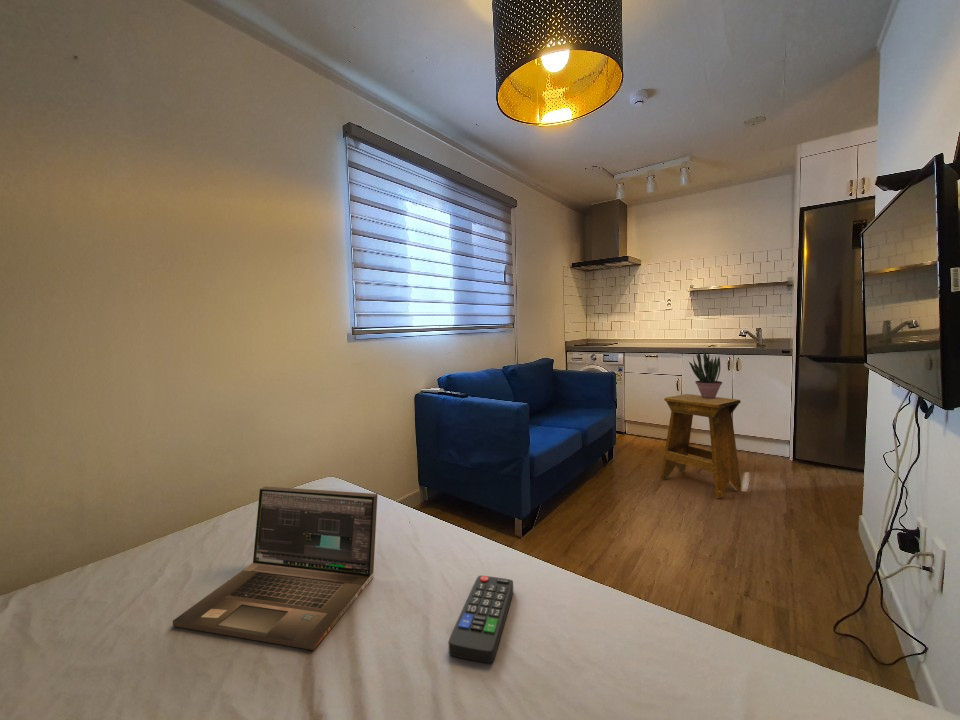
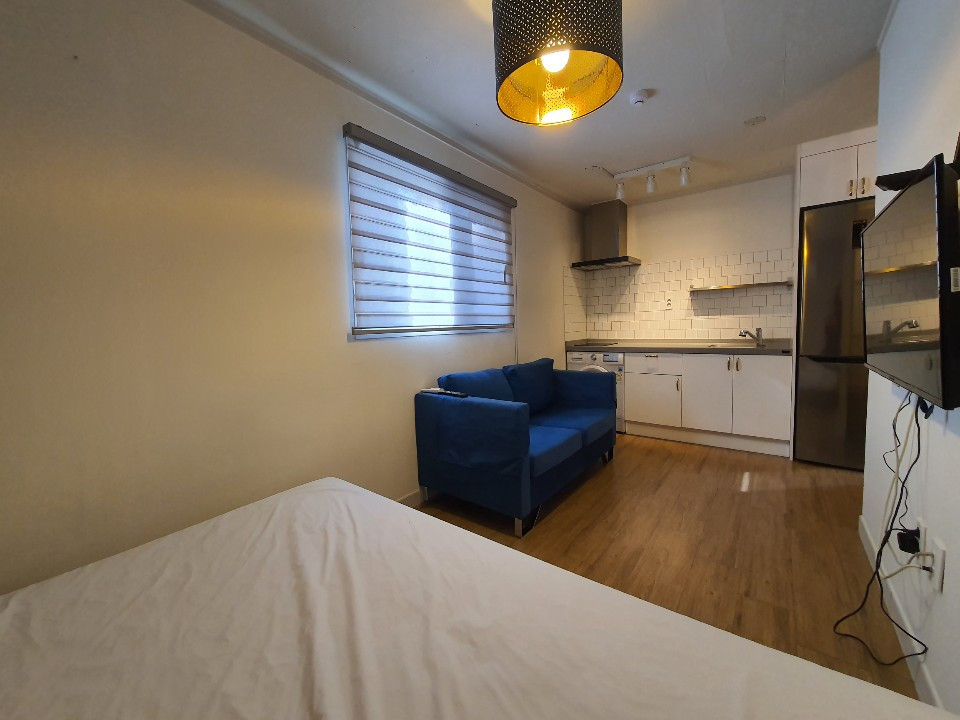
- remote control (484, 612)
- laptop (285, 553)
- potted plant (705, 373)
- stool (696, 447)
